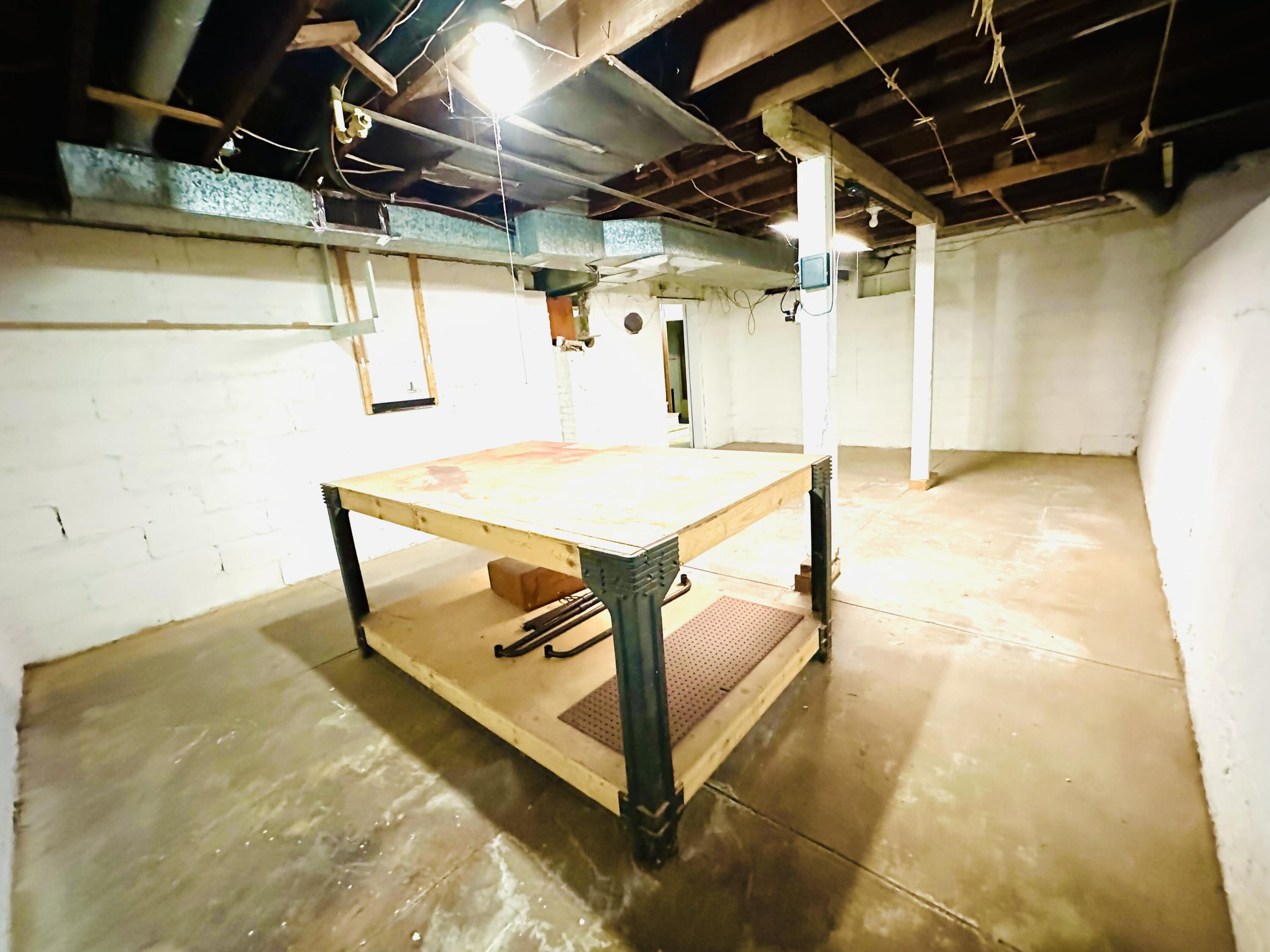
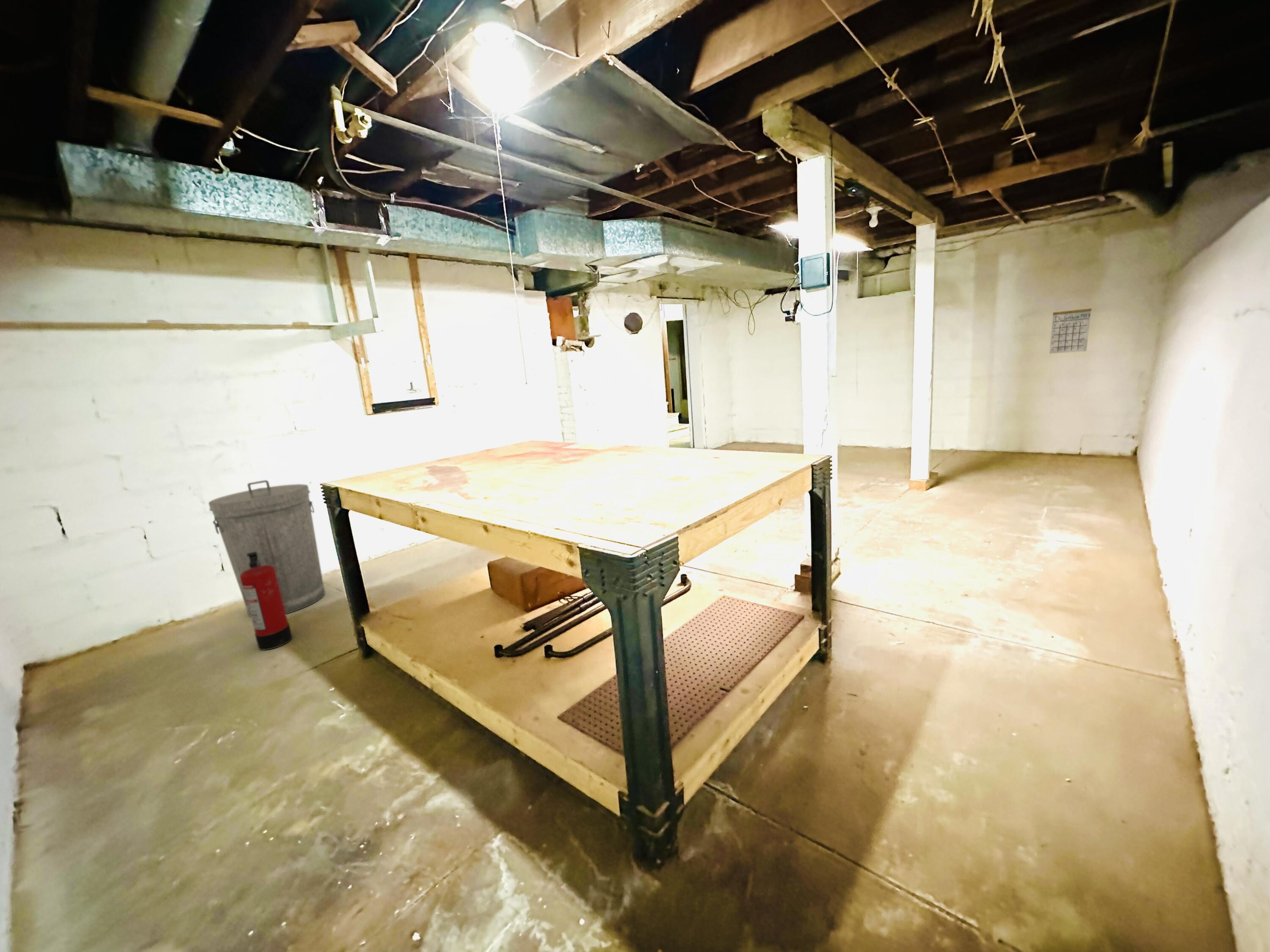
+ fire extinguisher (264, 594)
+ calendar (1070, 326)
+ trash can (273, 543)
